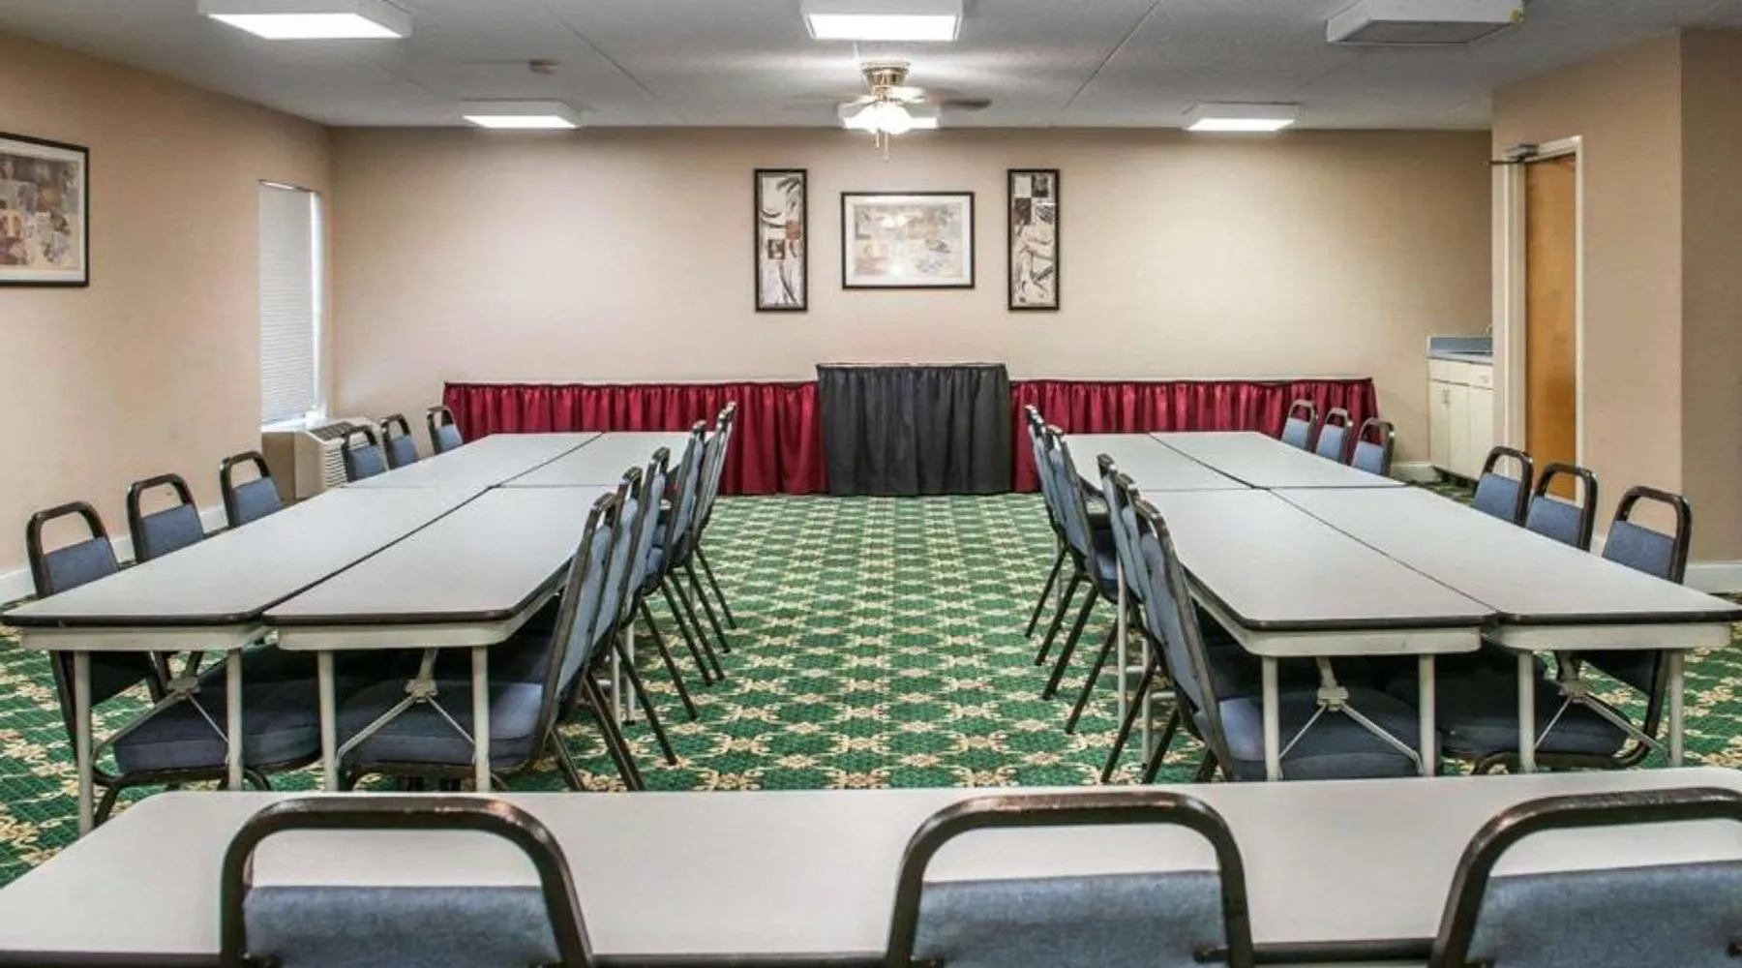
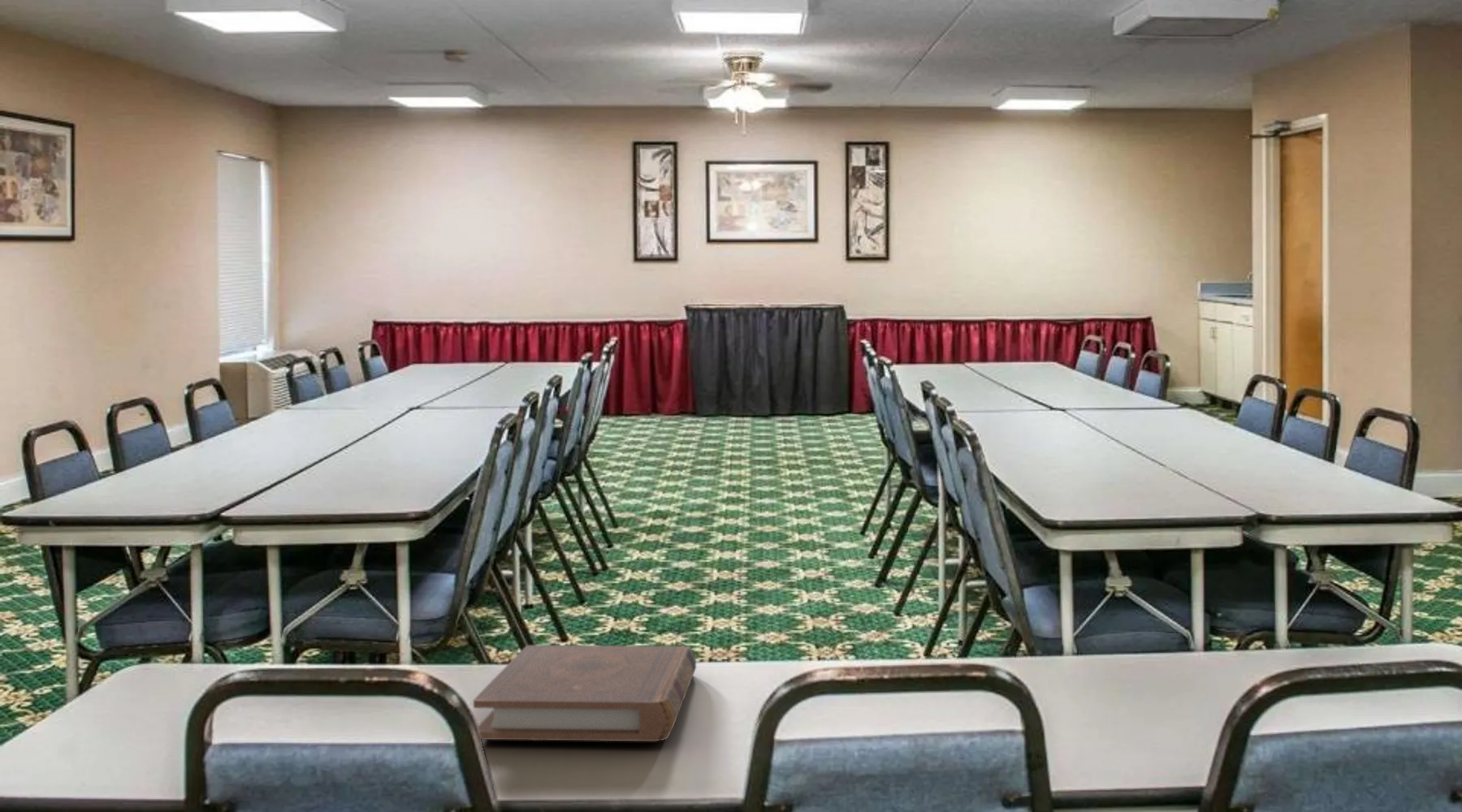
+ book (594, 689)
